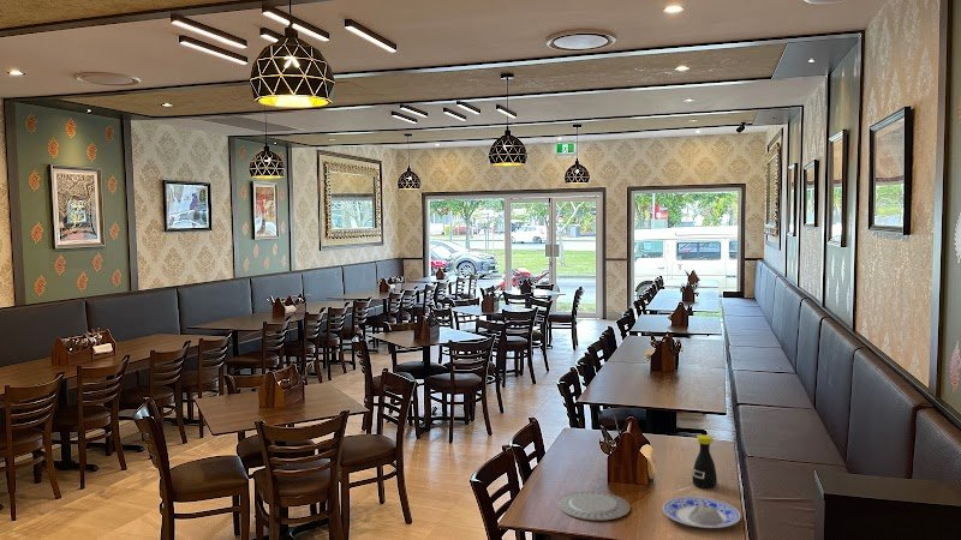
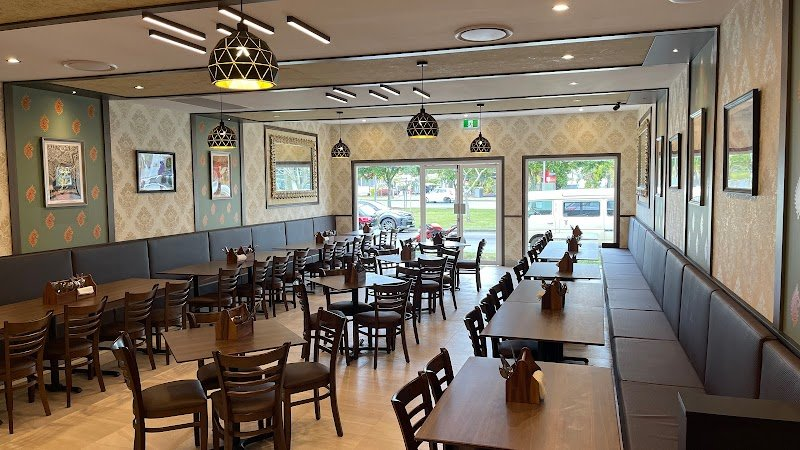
- plate (700, 510)
- chinaware (593, 503)
- bottle (704, 461)
